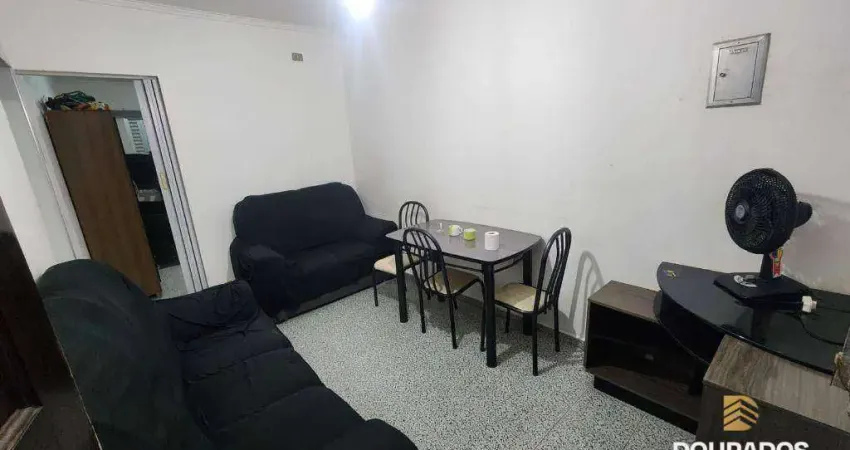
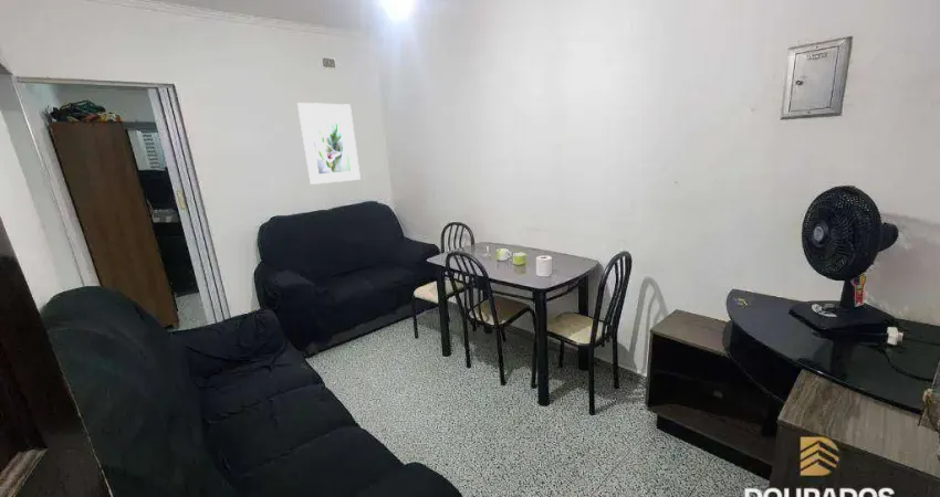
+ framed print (331, 144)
